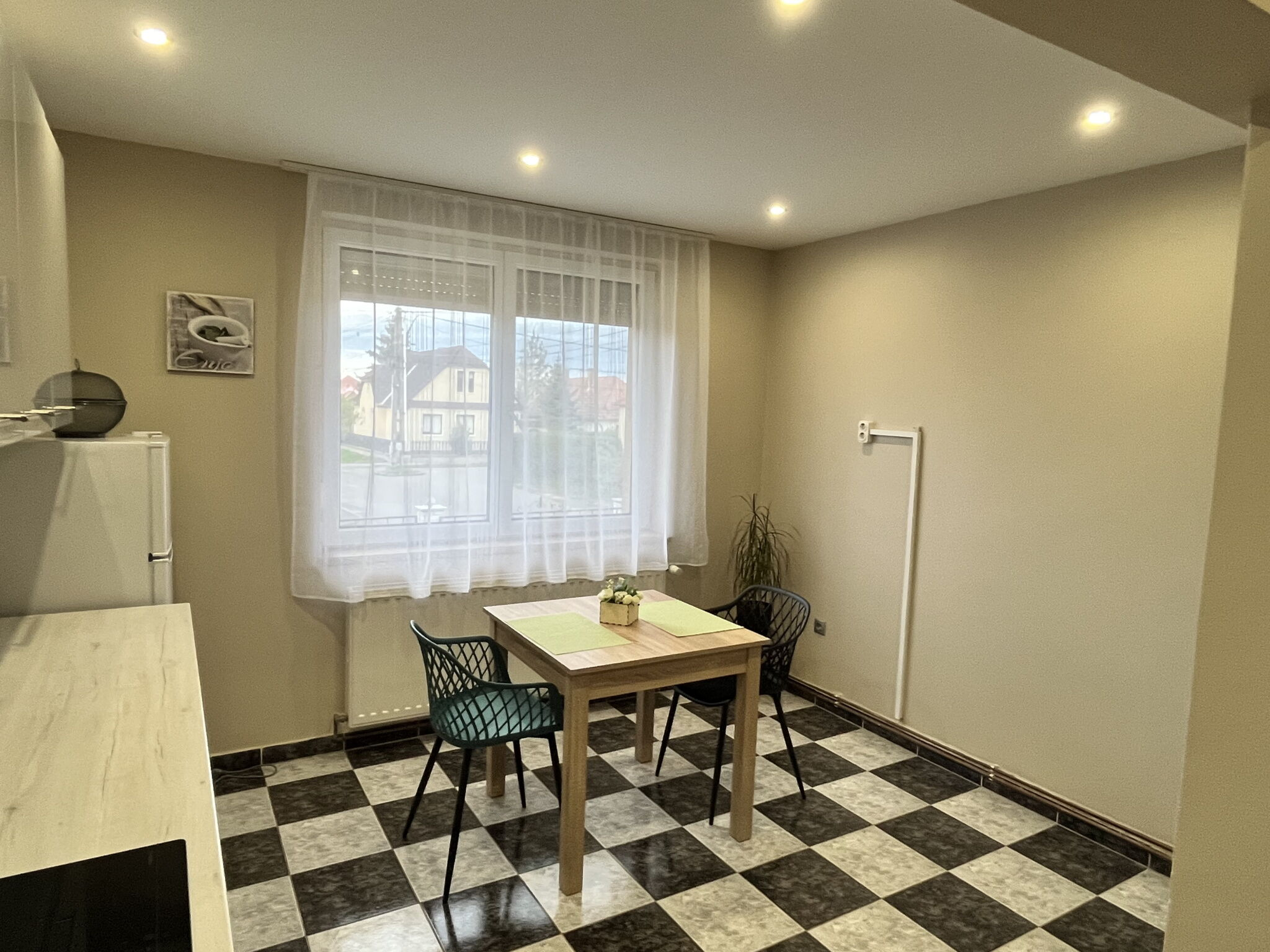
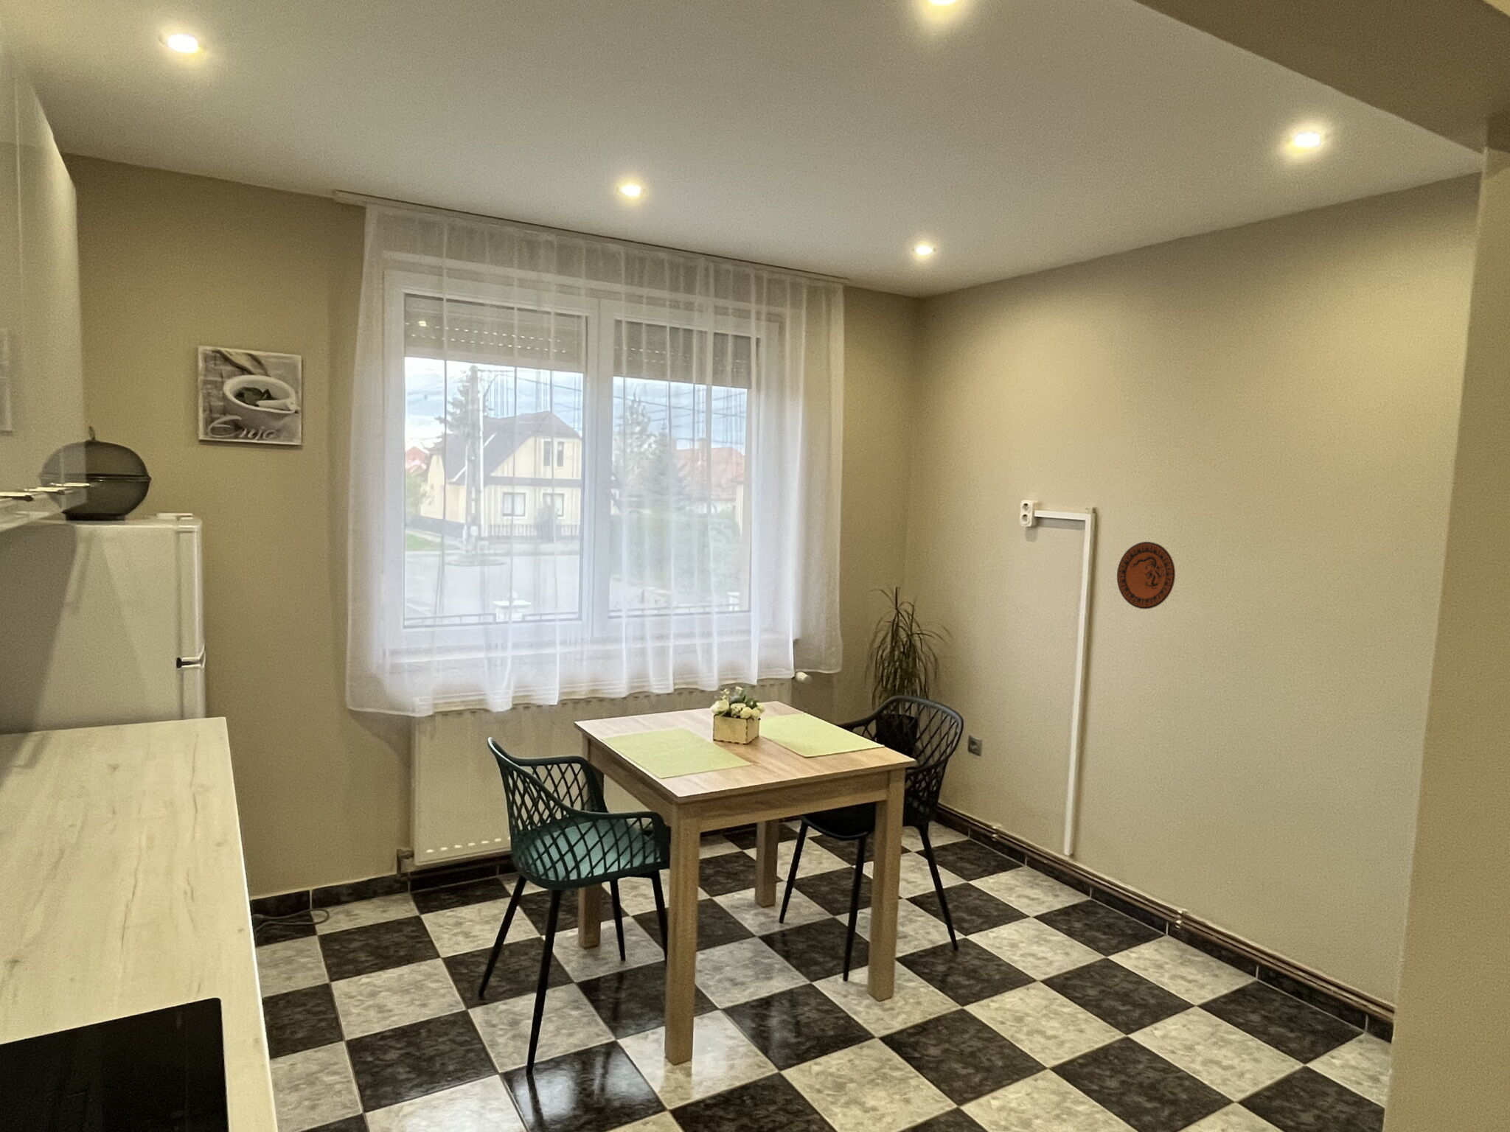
+ decorative plate (1146, 574)
